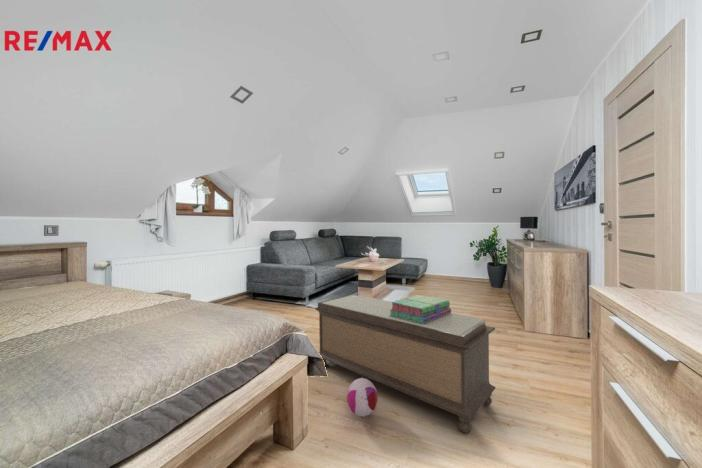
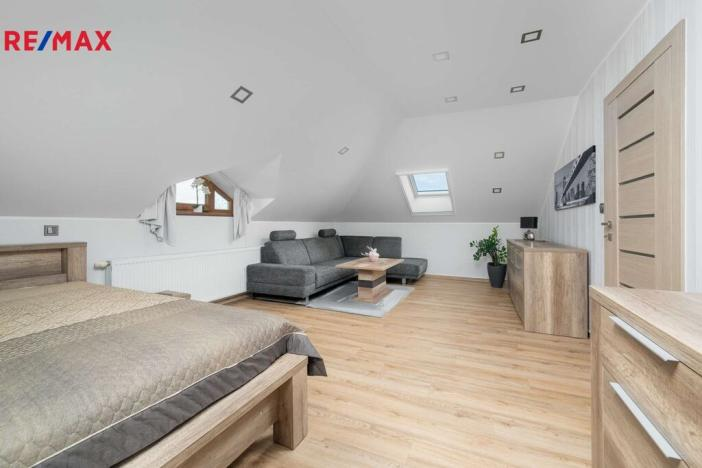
- plush toy (362, 398)
- bench (394, 346)
- stack of books (420, 307)
